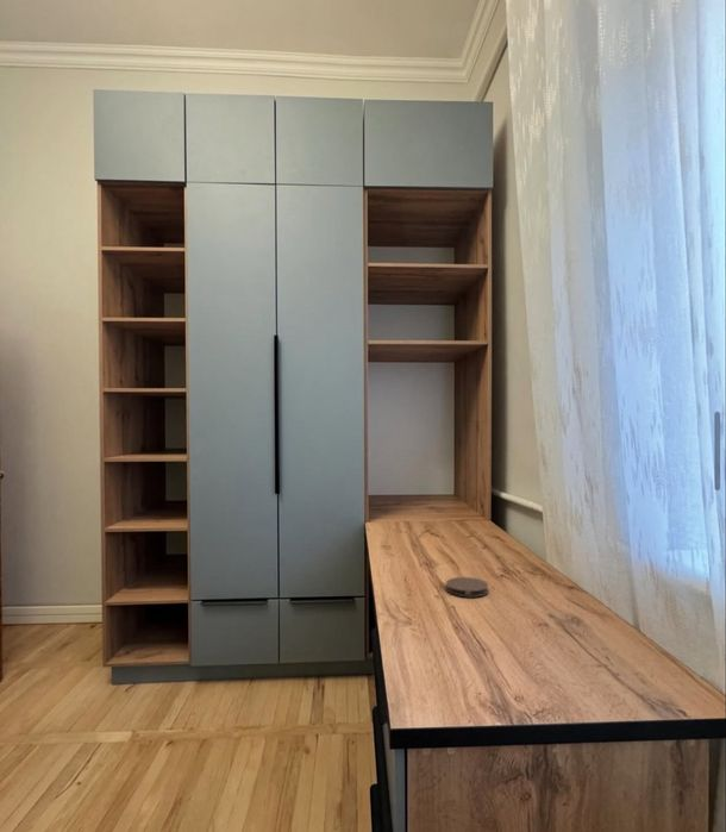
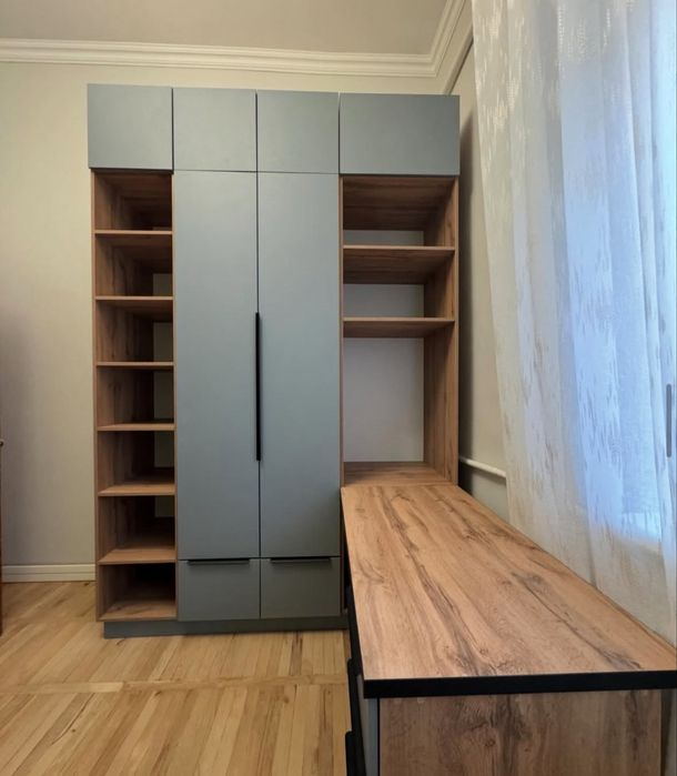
- coaster (467, 586)
